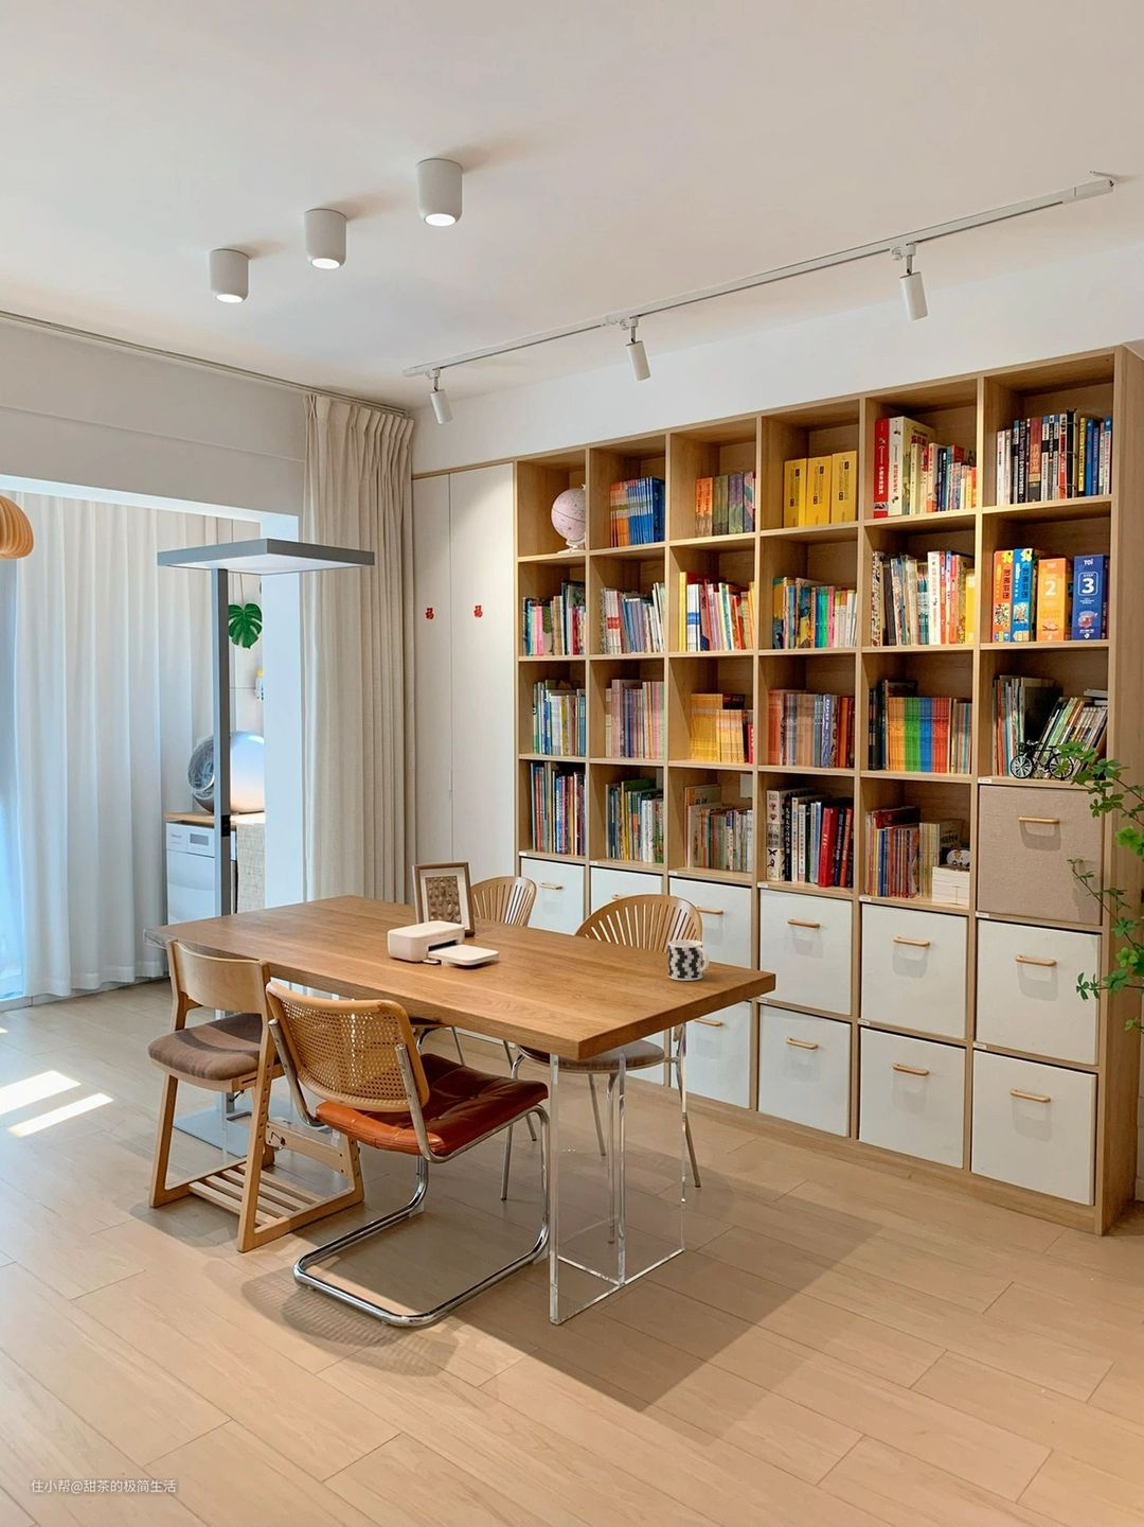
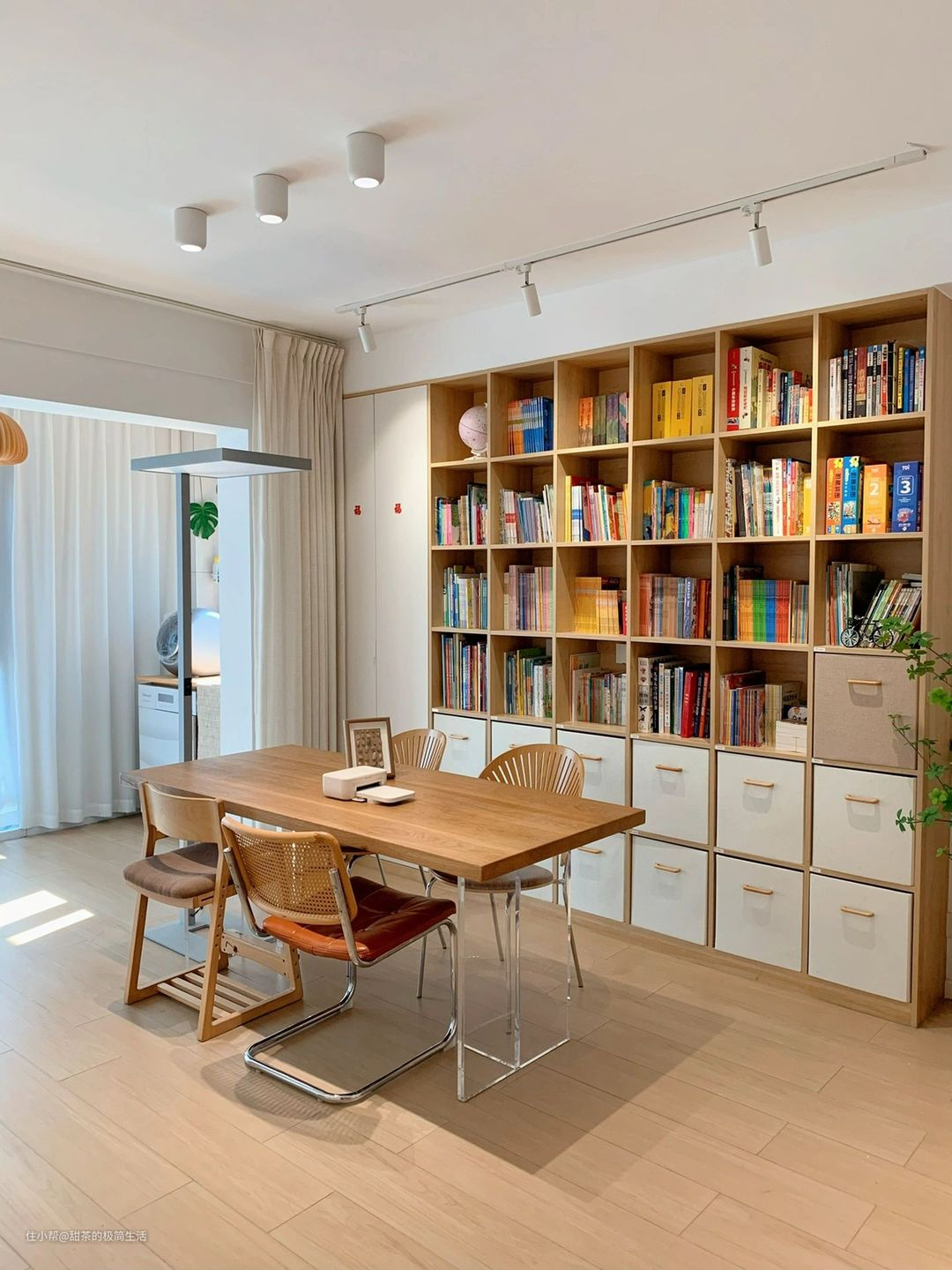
- cup (690, 961)
